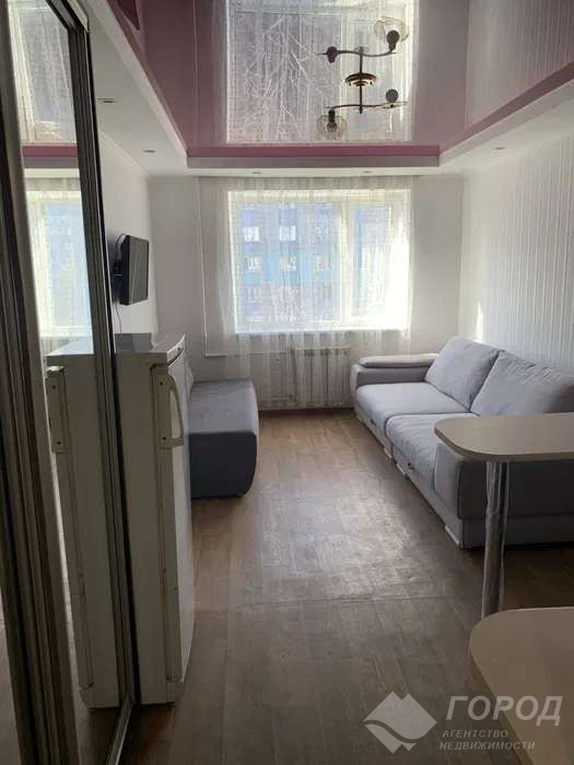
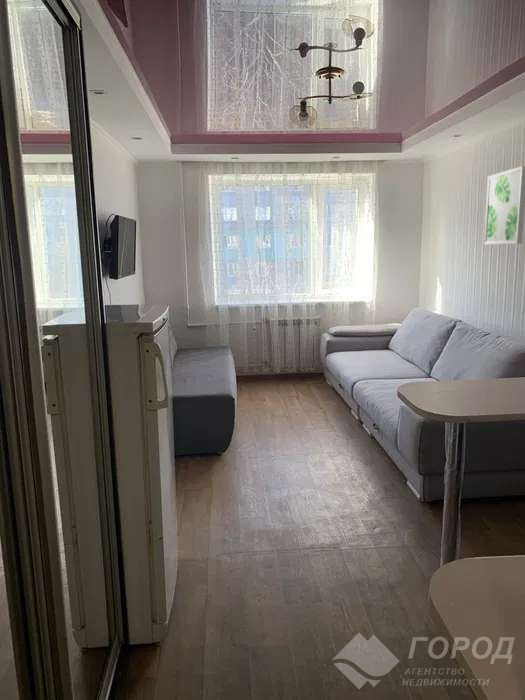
+ wall art (504, 208)
